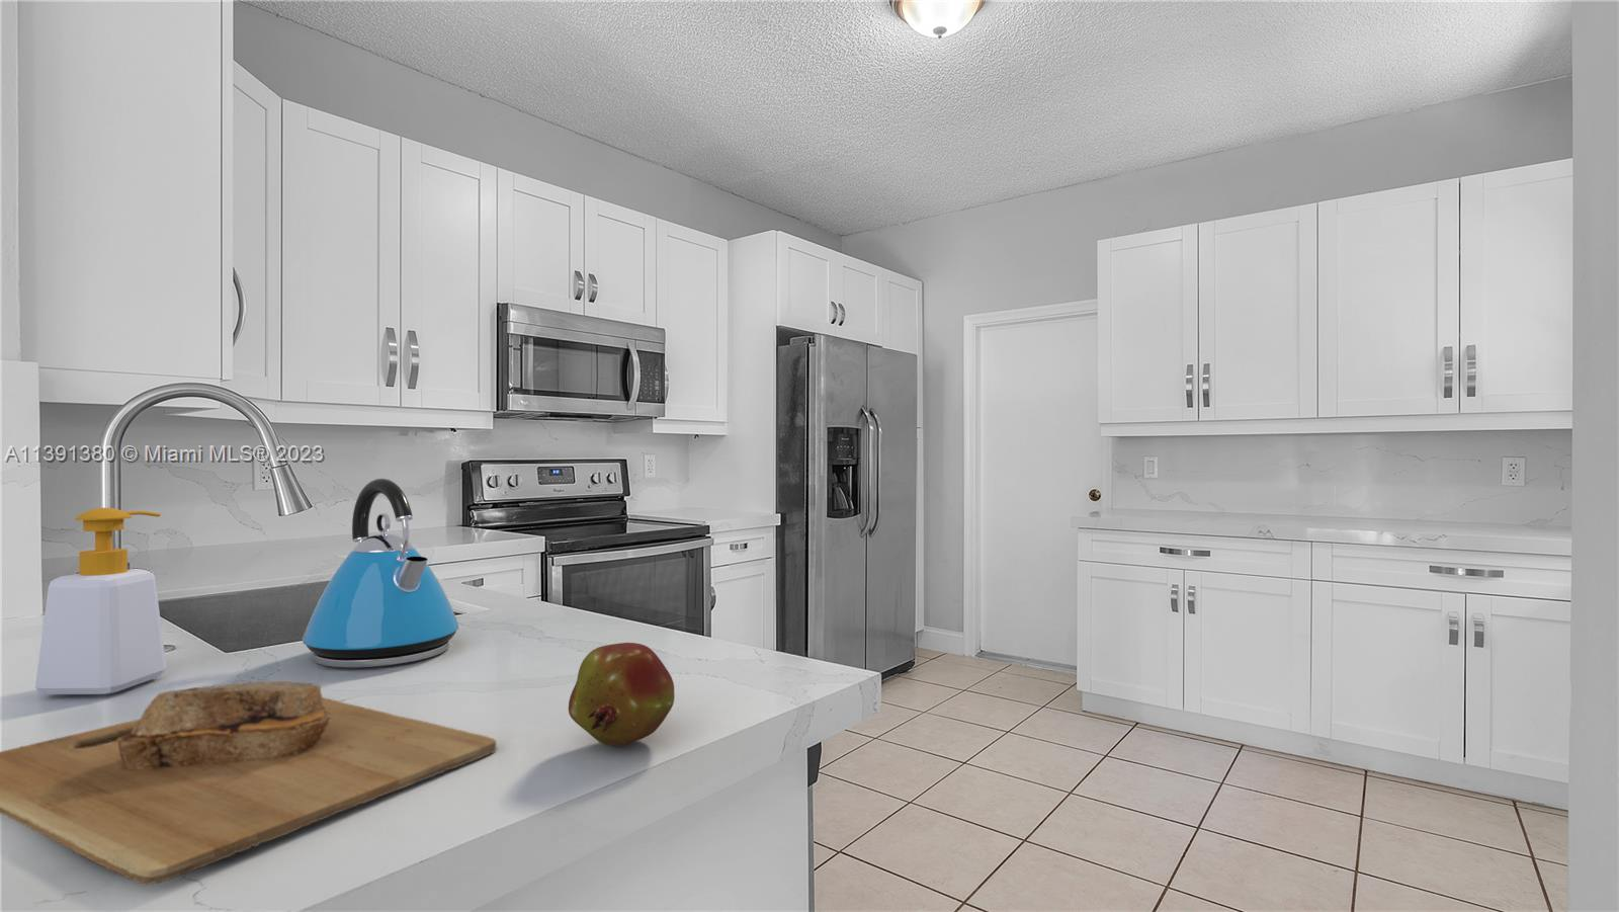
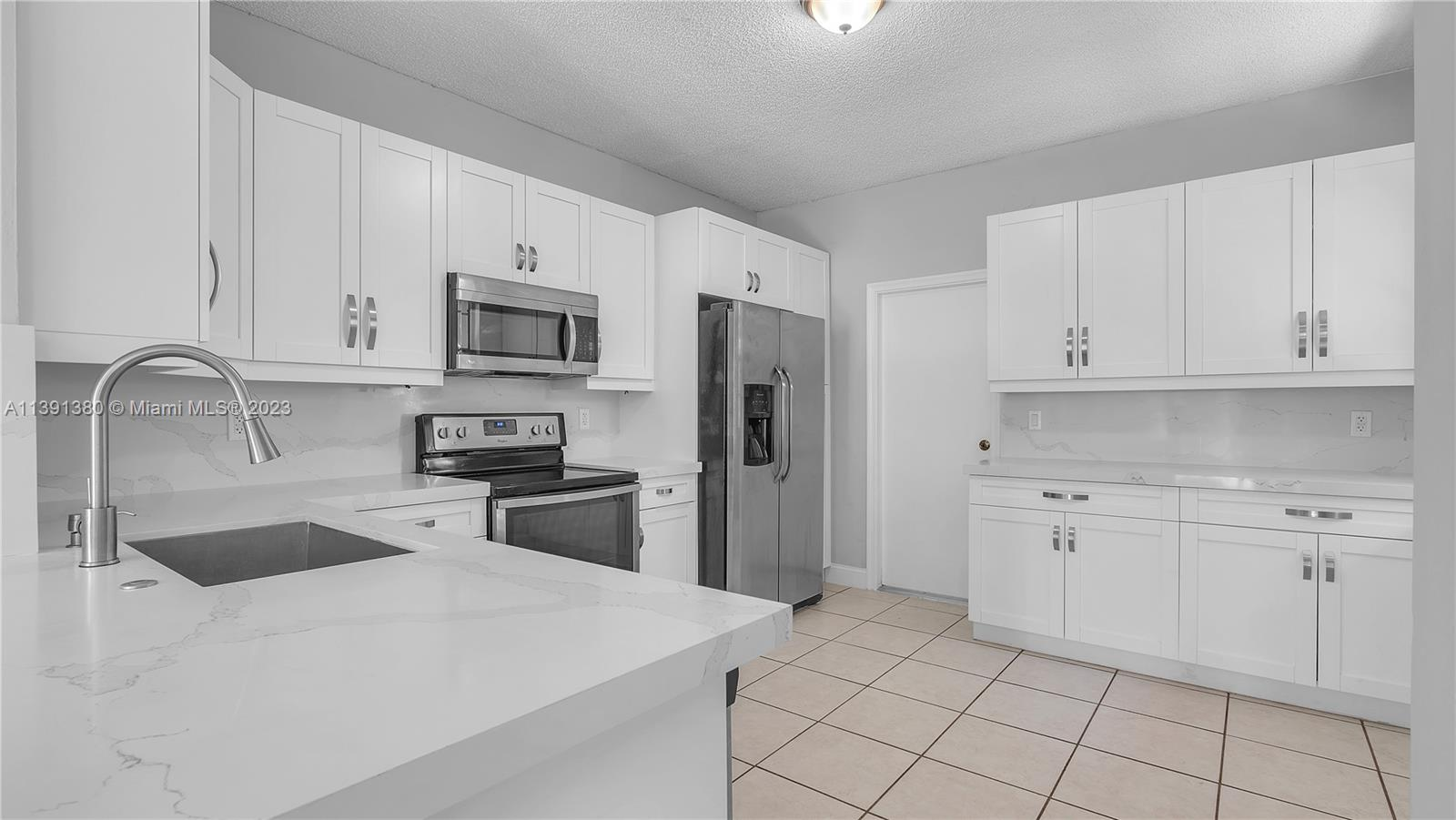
- fruit (619, 696)
- cutting board (230, 723)
- soap bottle (118, 593)
- kettle (380, 565)
